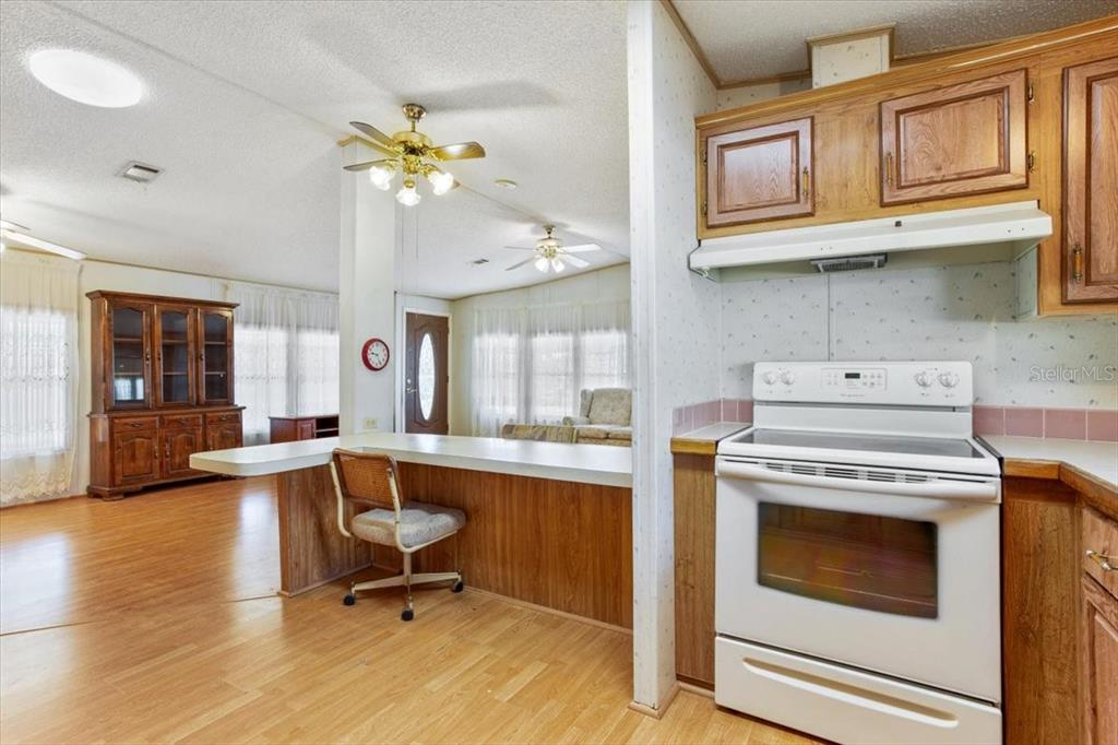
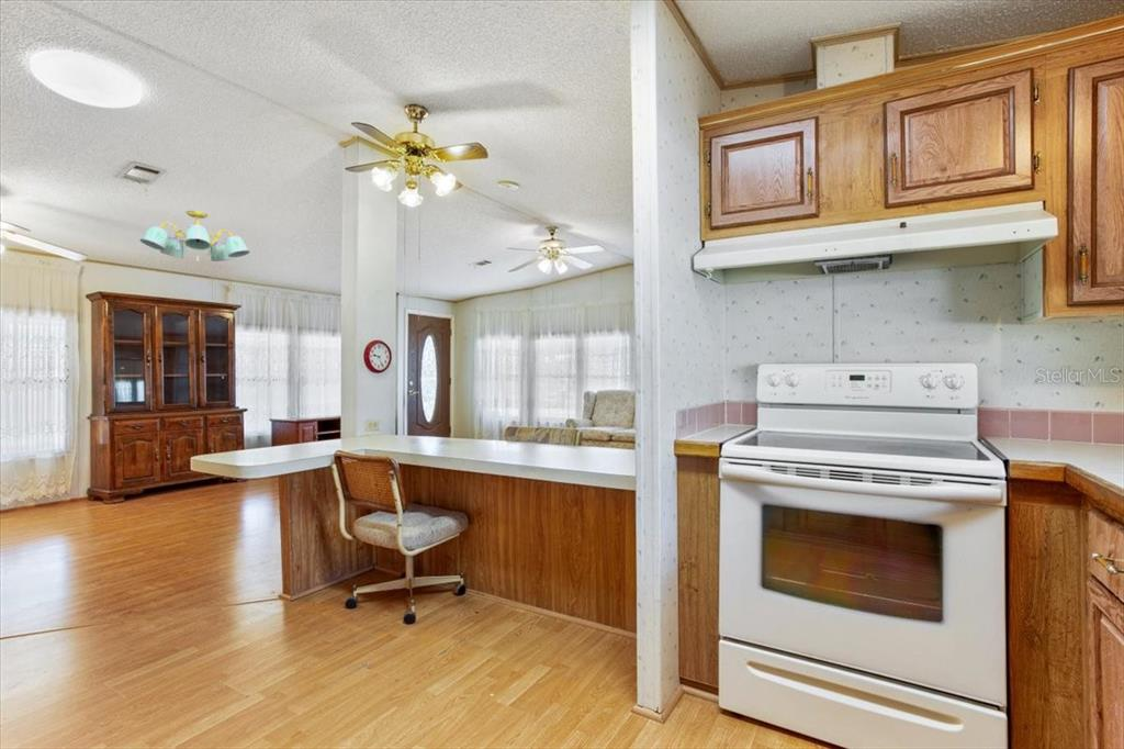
+ chandelier (196, 236)
